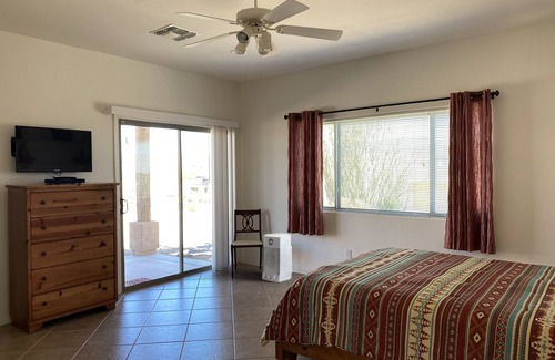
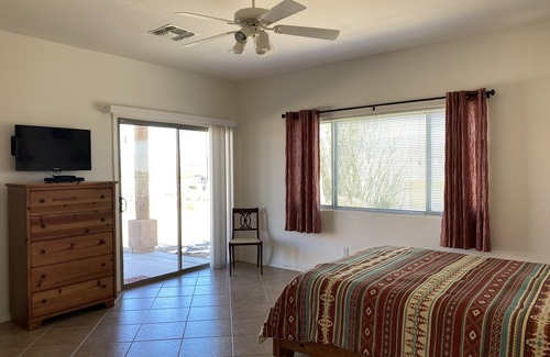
- air purifier (278, 256)
